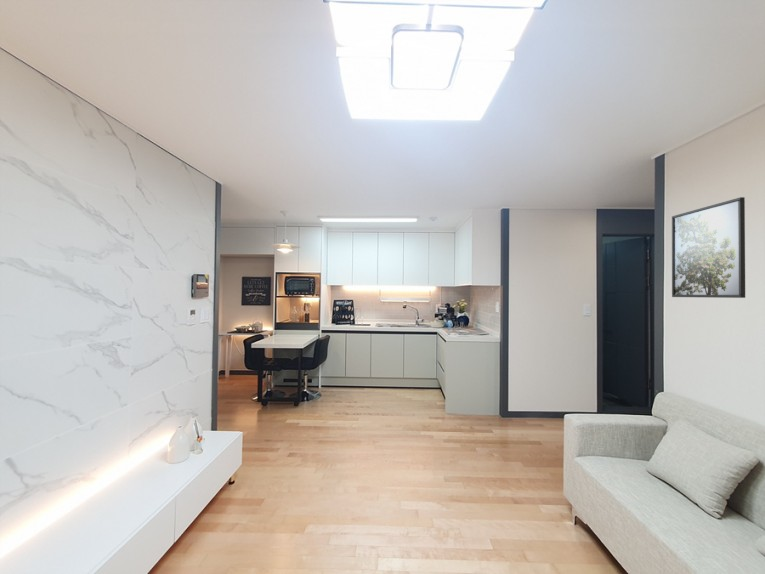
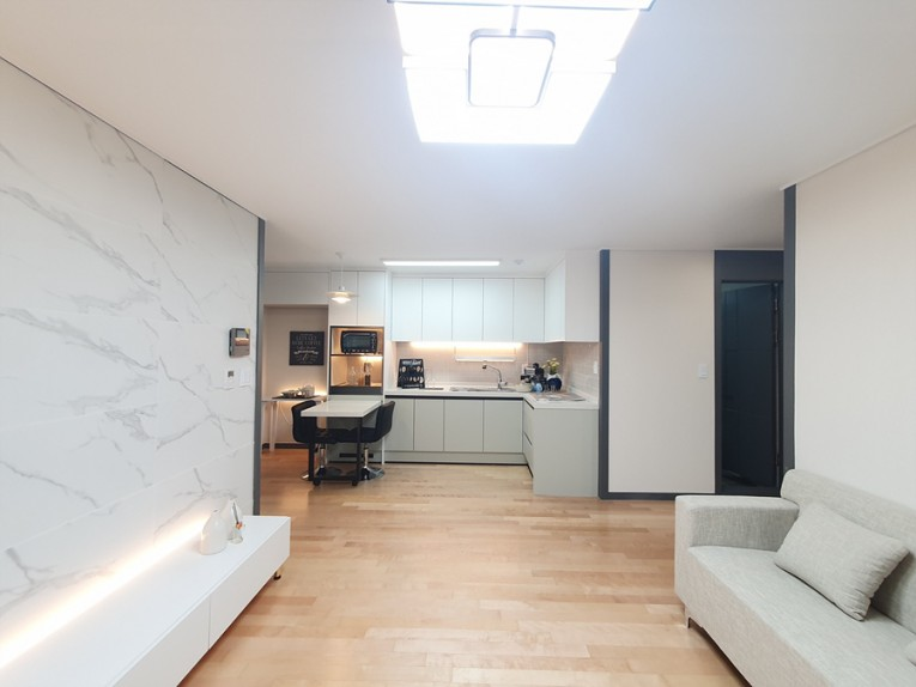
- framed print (704, 252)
